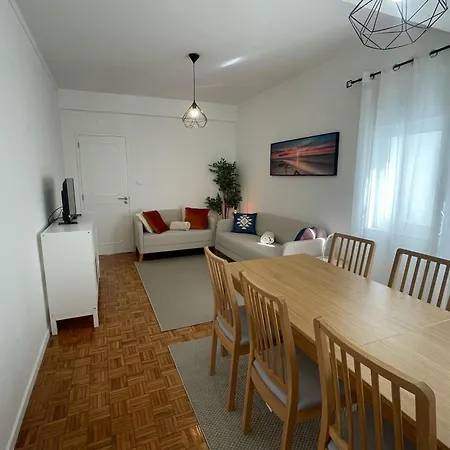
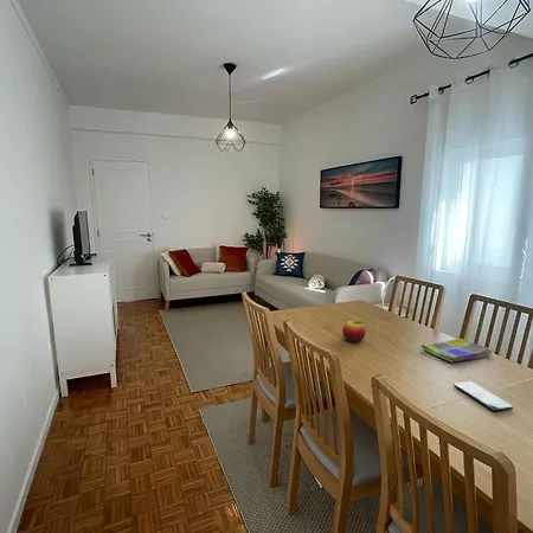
+ smartphone (481, 394)
+ fruit (353, 329)
+ dish towel (455, 348)
